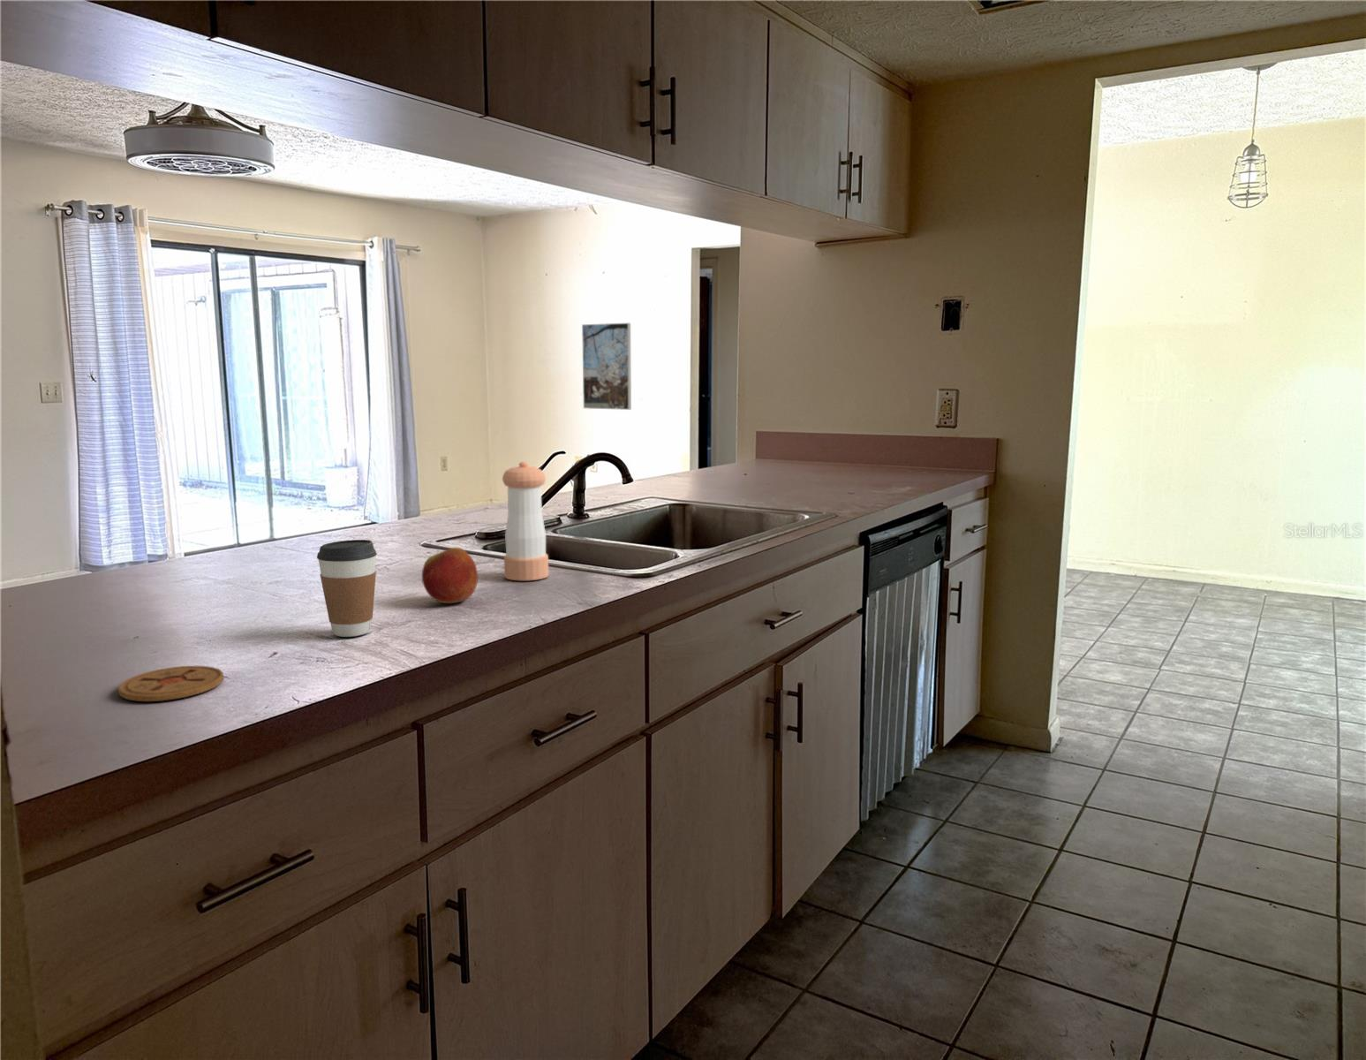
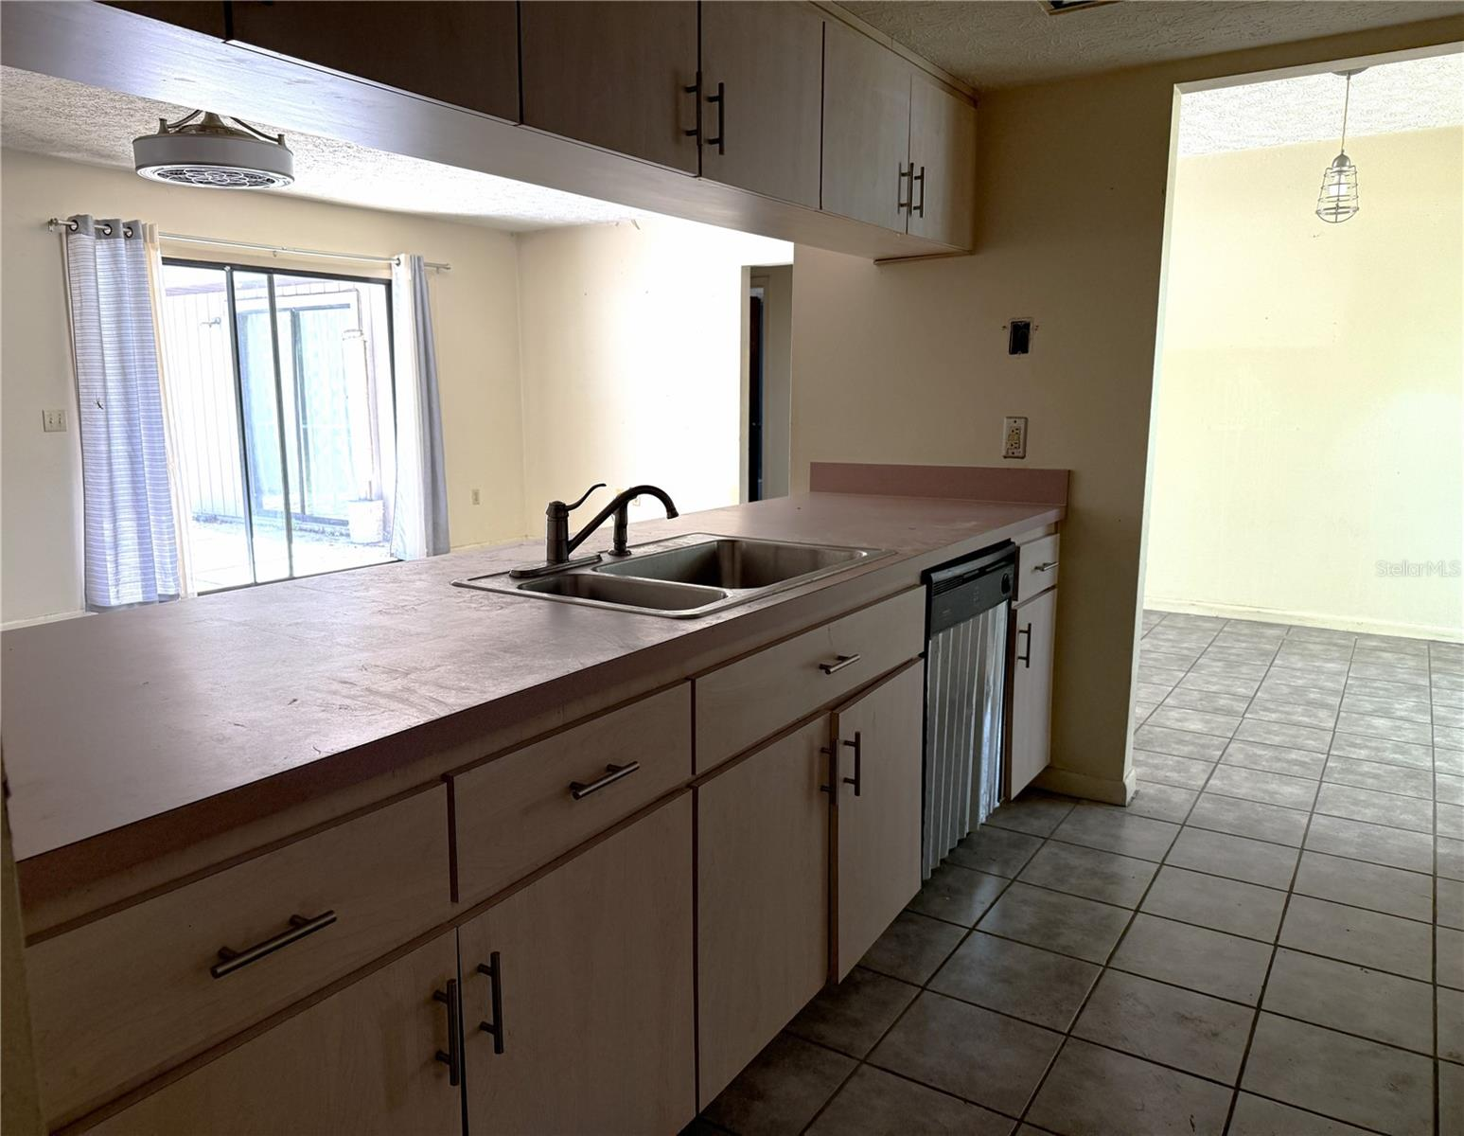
- coffee cup (349, 588)
- coaster (172, 682)
- pepper shaker (524, 519)
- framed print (605, 367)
- apple (450, 574)
